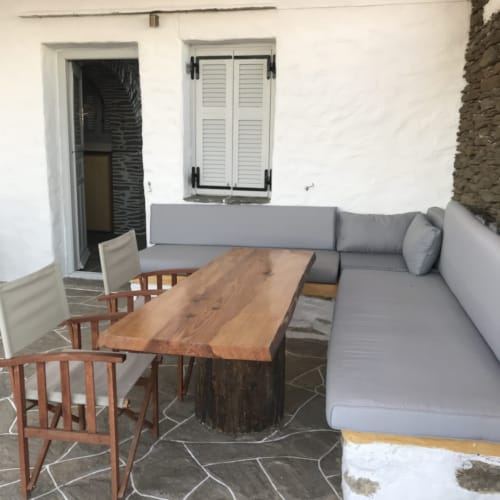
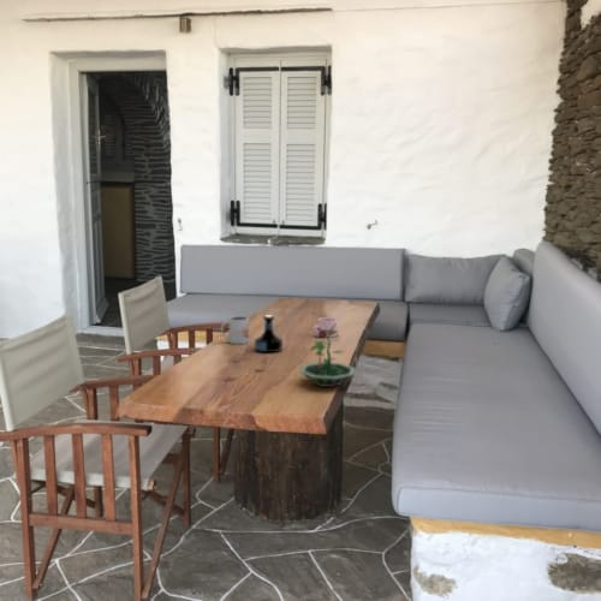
+ mug (325, 327)
+ terrarium (328, 339)
+ tequila bottle (268, 332)
+ mug (234, 329)
